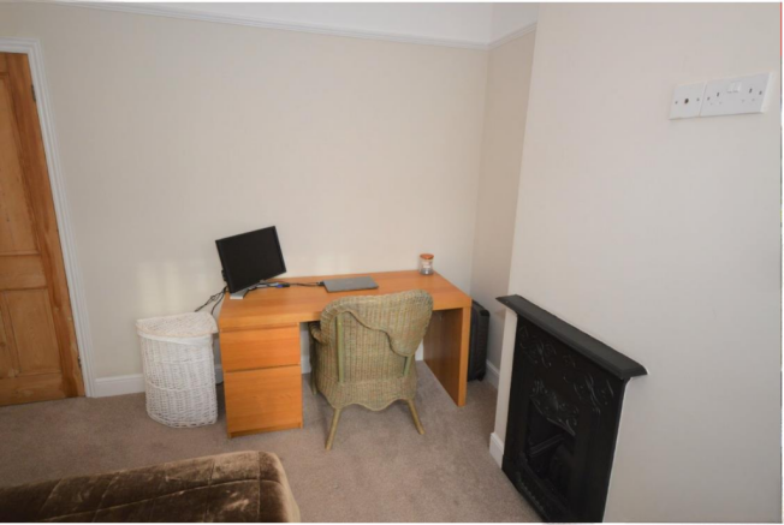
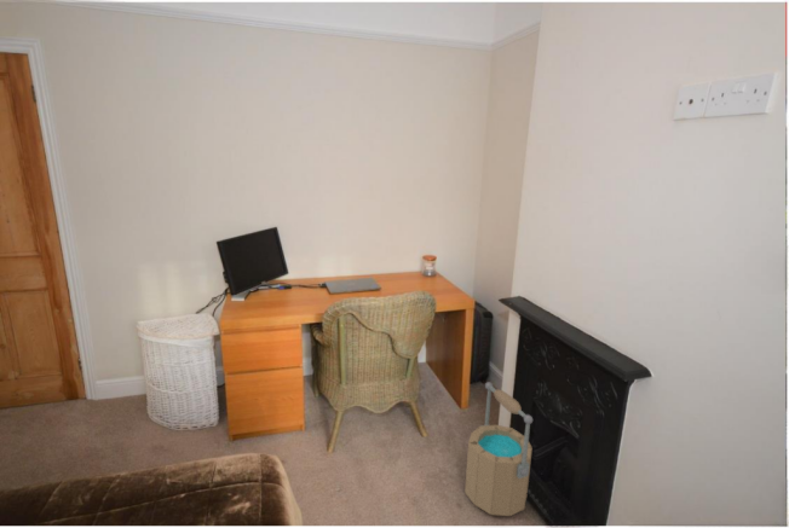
+ bucket (500, 447)
